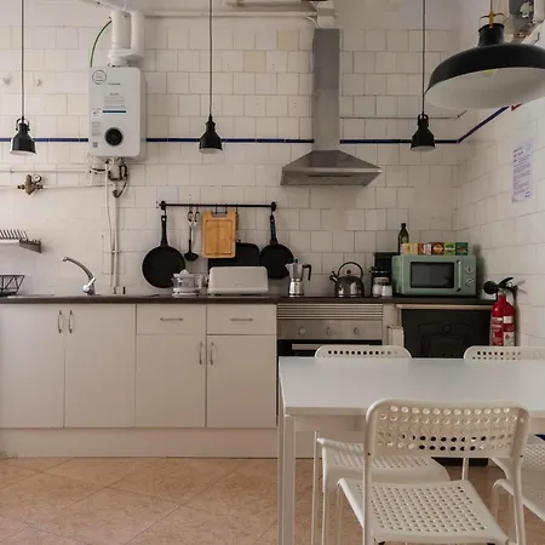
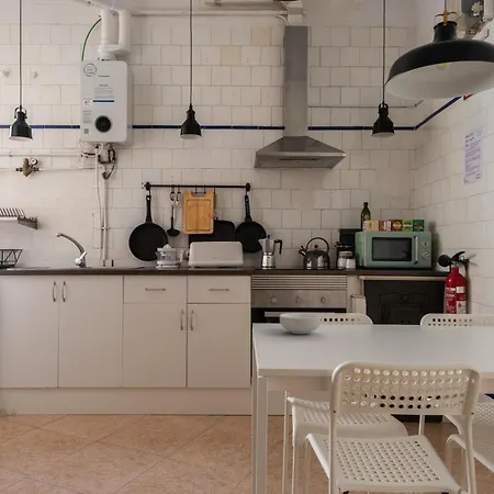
+ cereal bowl (300, 324)
